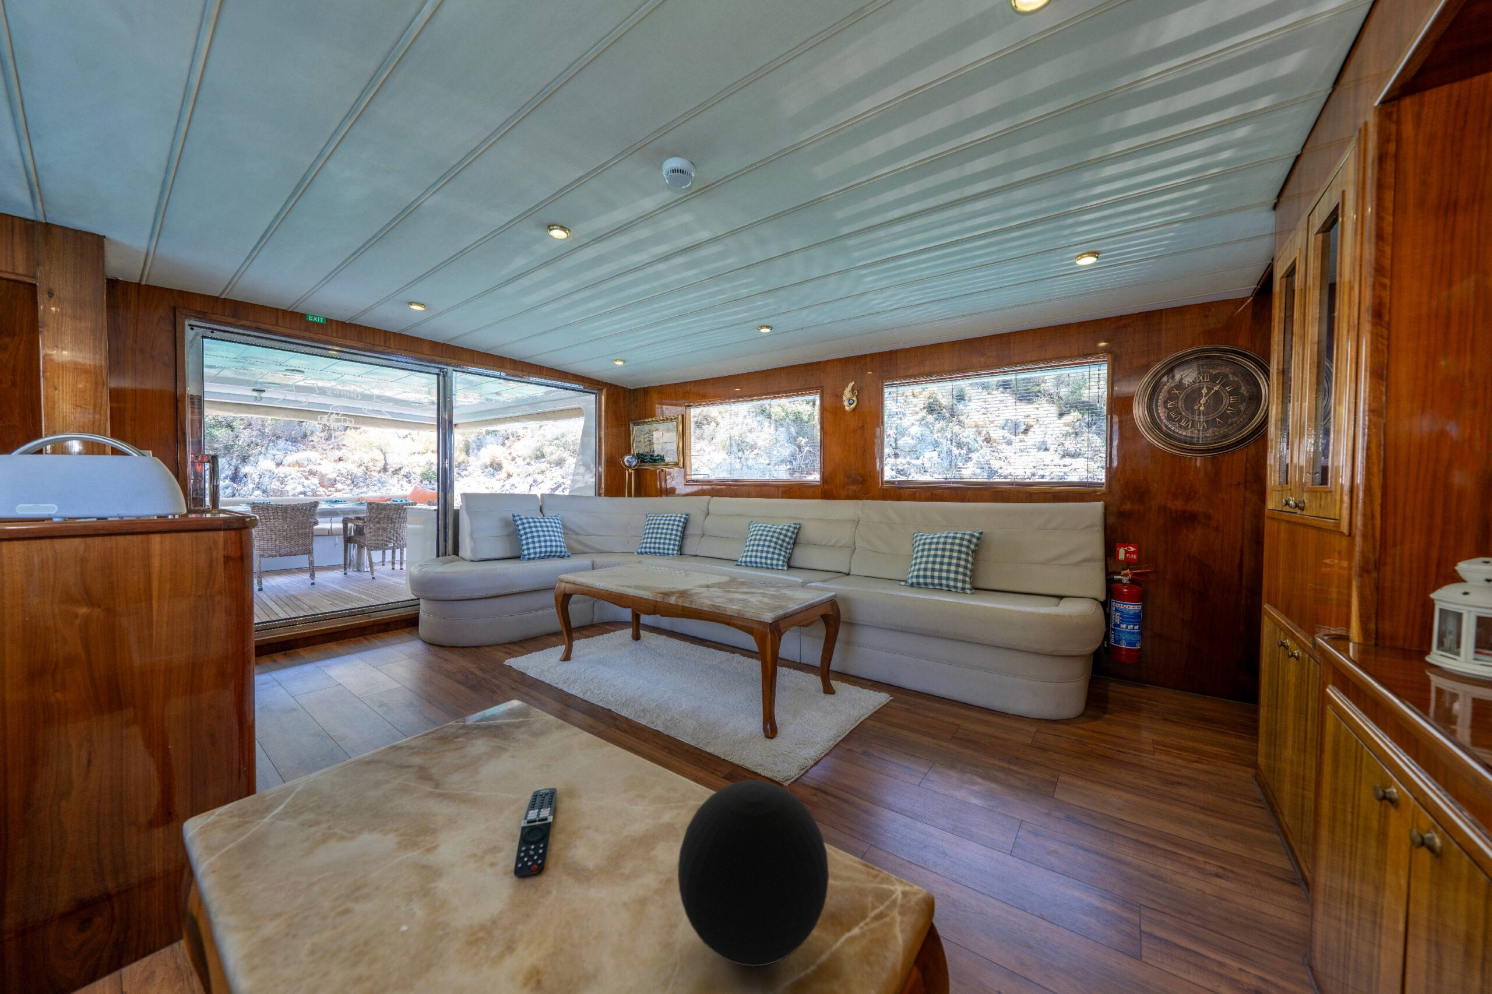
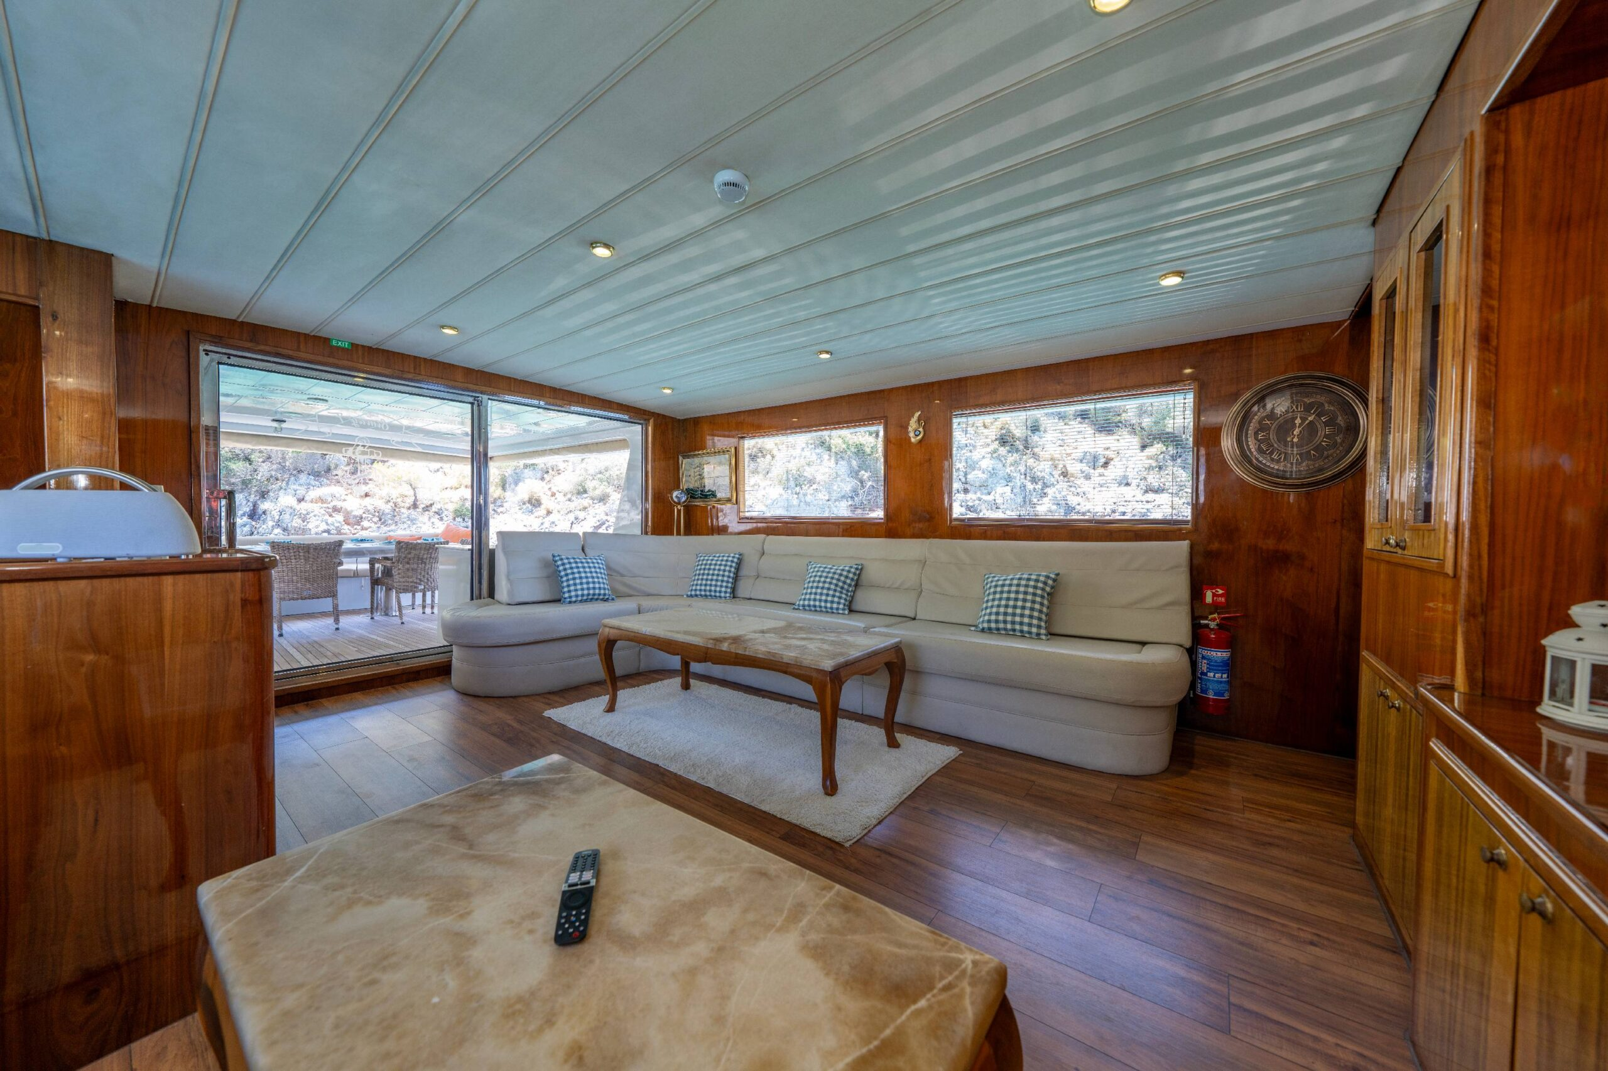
- decorative orb (753, 865)
